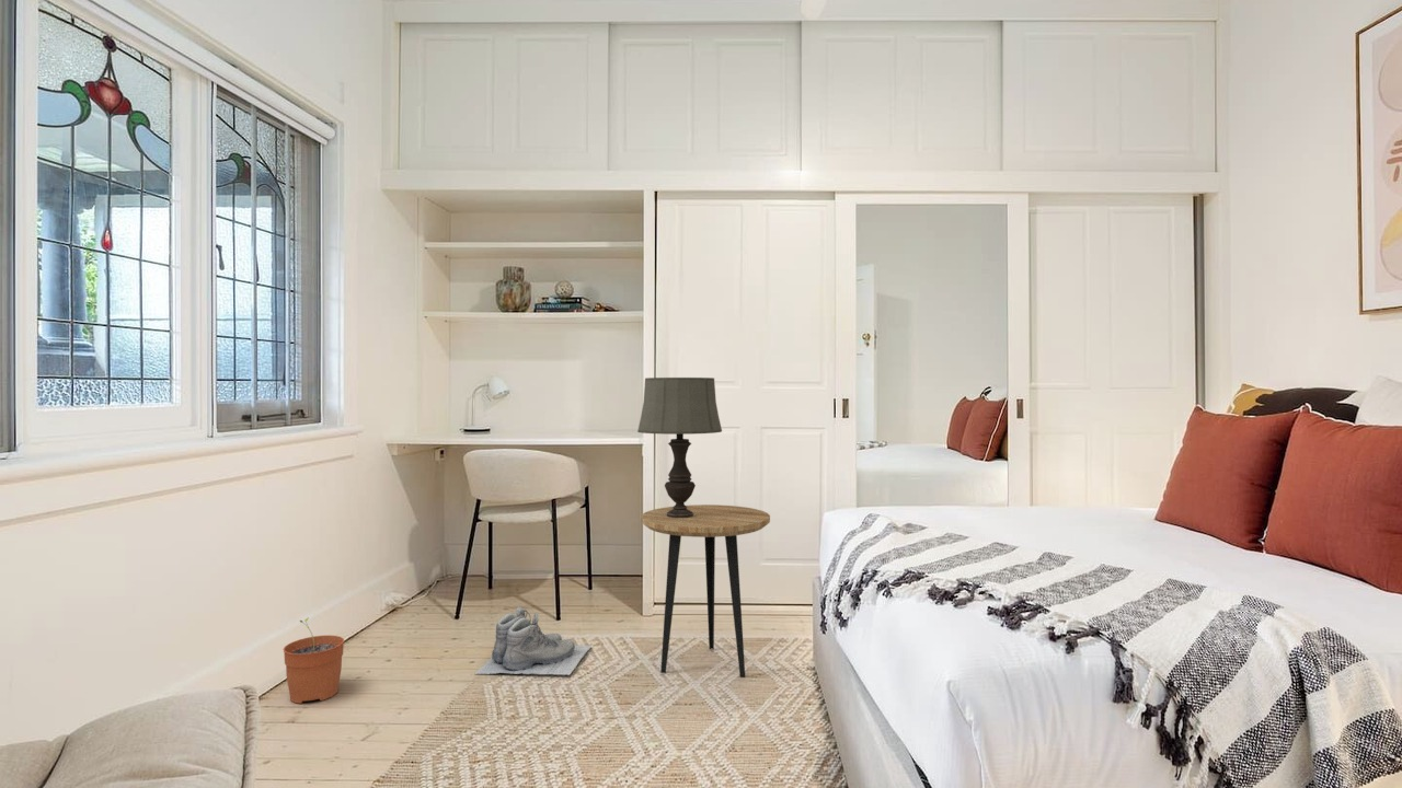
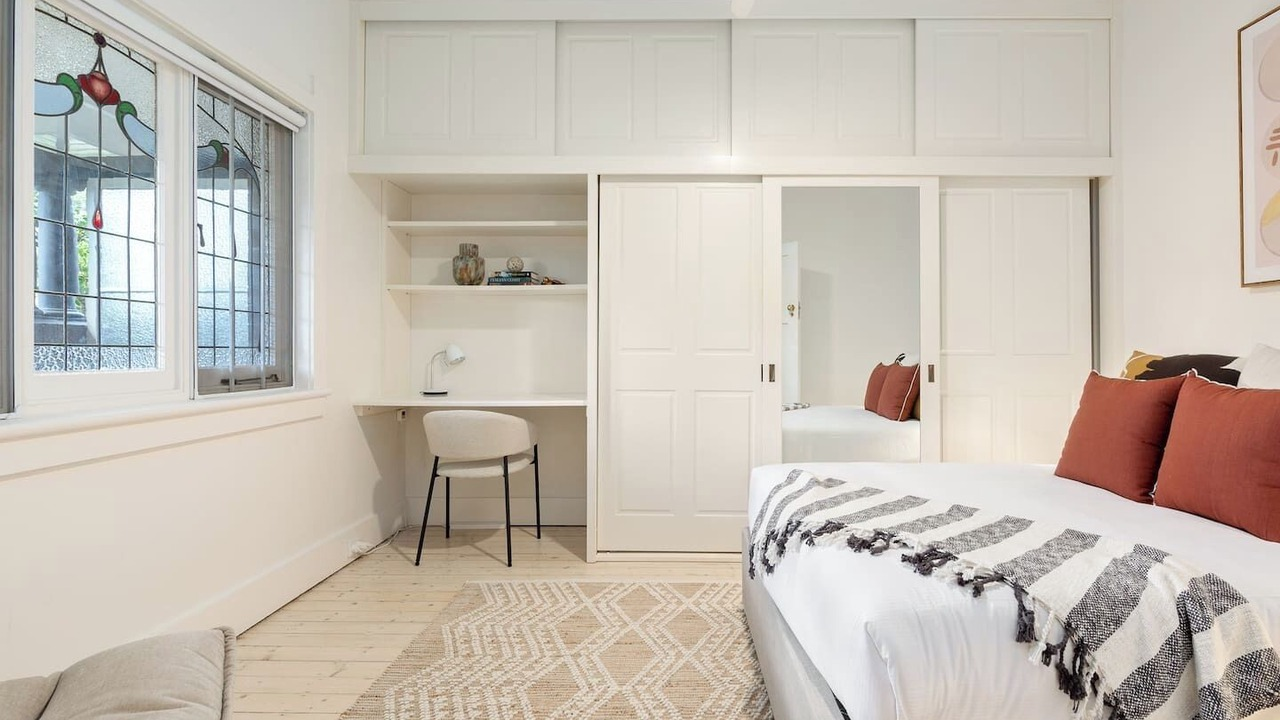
- boots (536, 635)
- side table (706, 590)
- plant pot (313, 657)
- table lamp (679, 445)
